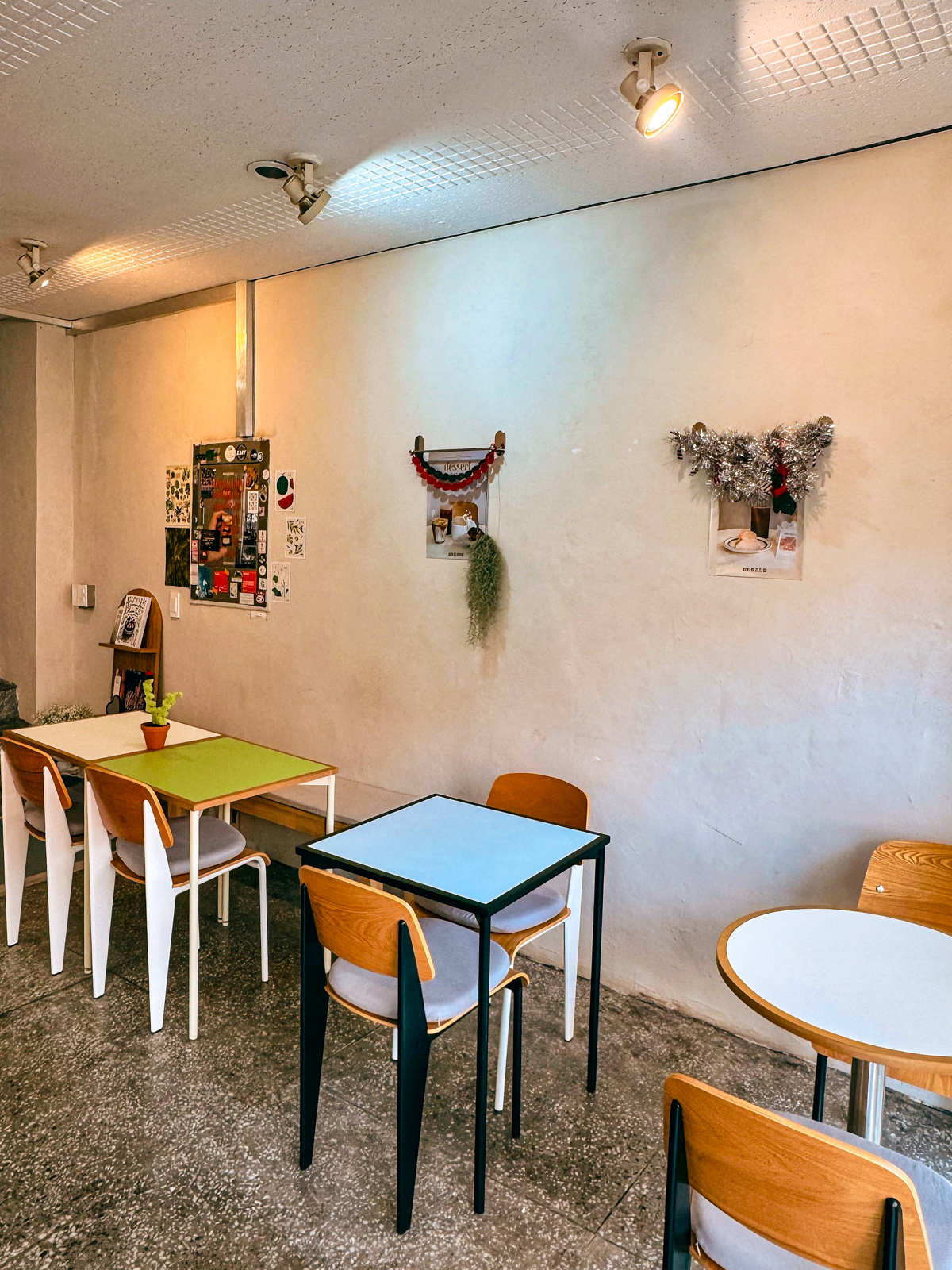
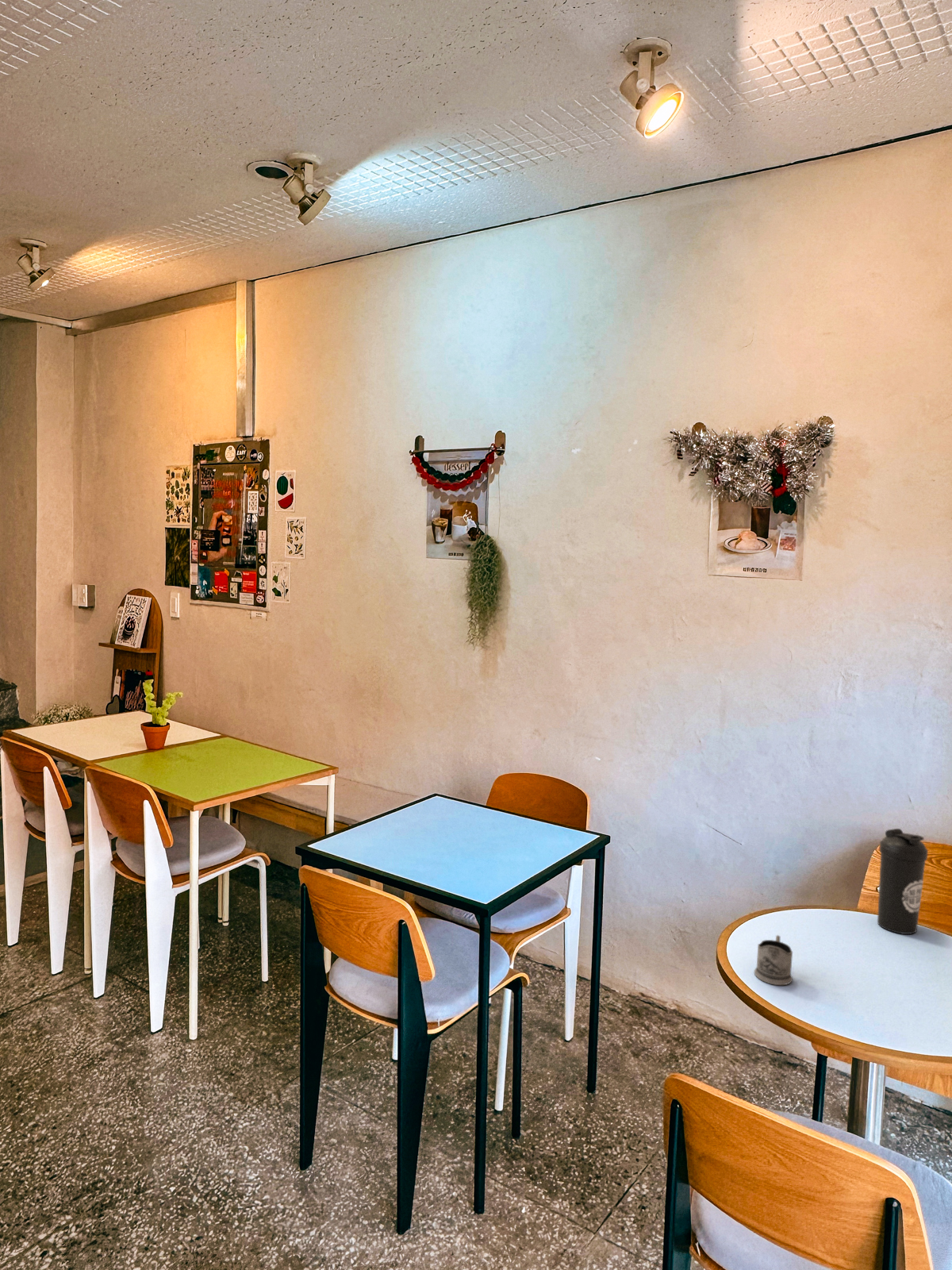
+ water bottle (900, 879)
+ tea glass holder (775, 955)
